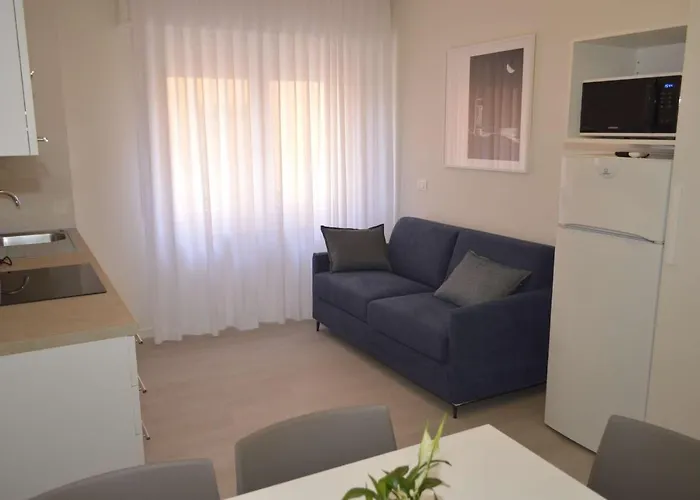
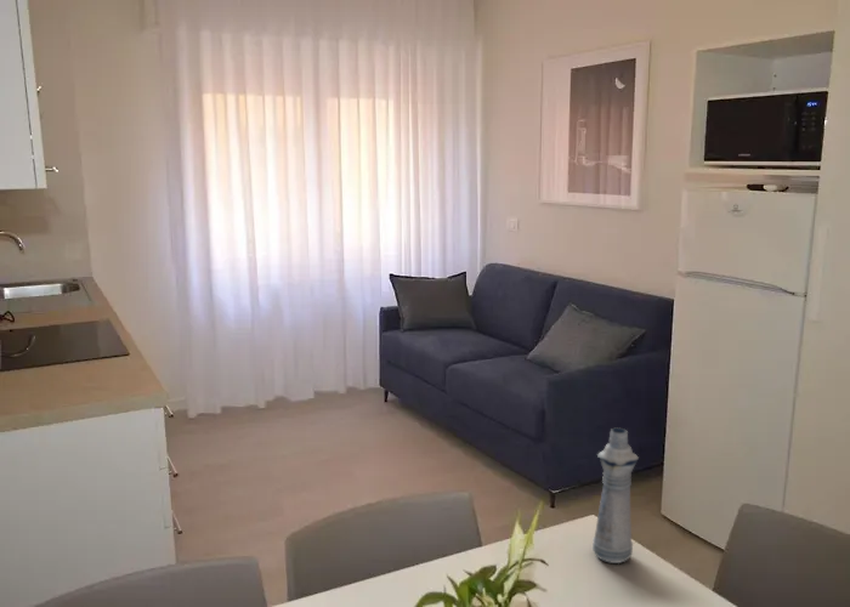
+ bottle (614, 494)
